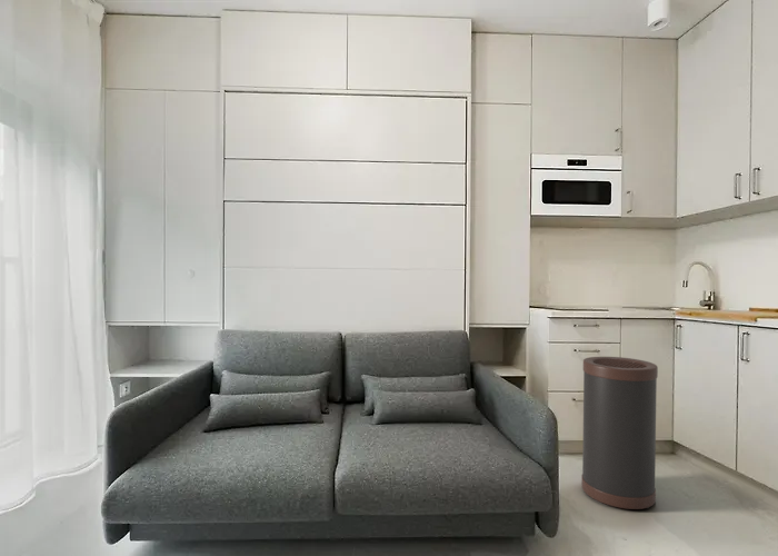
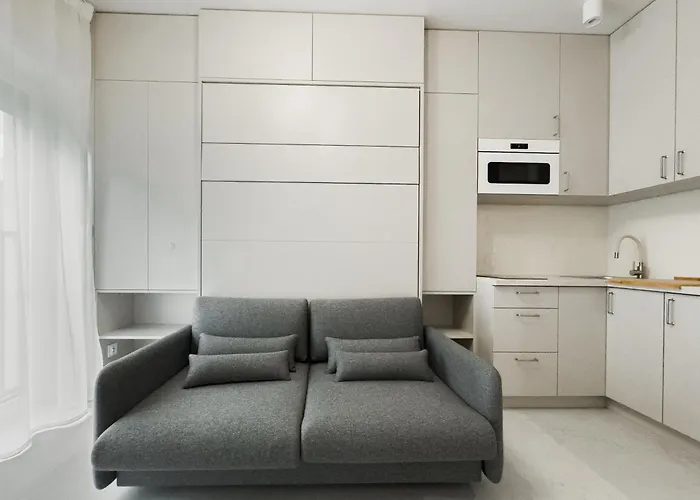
- trash can (618, 428)
